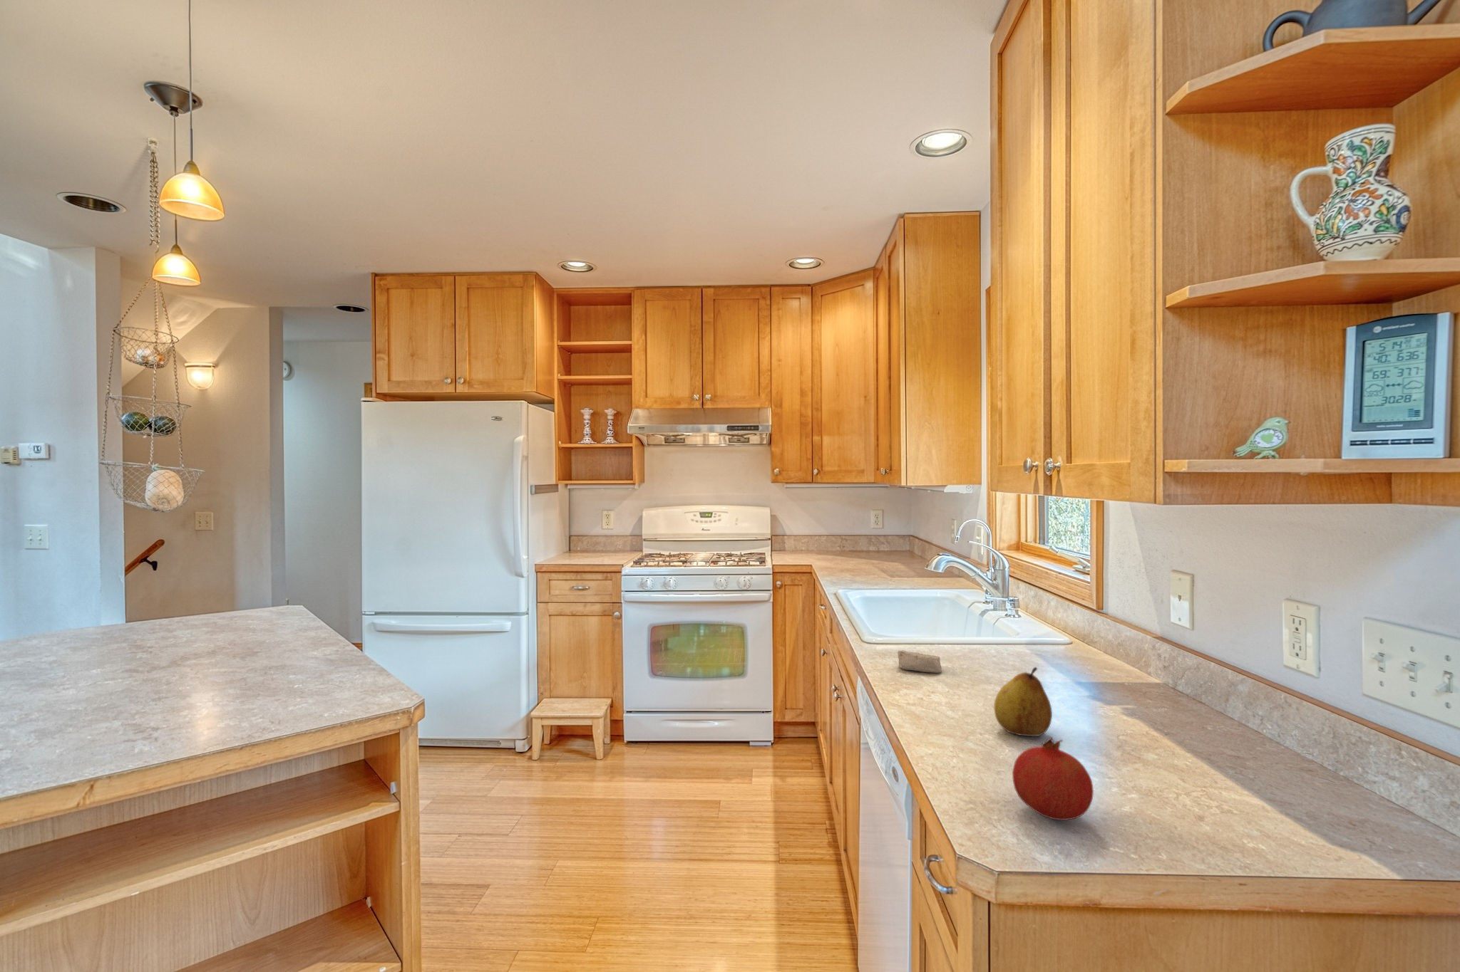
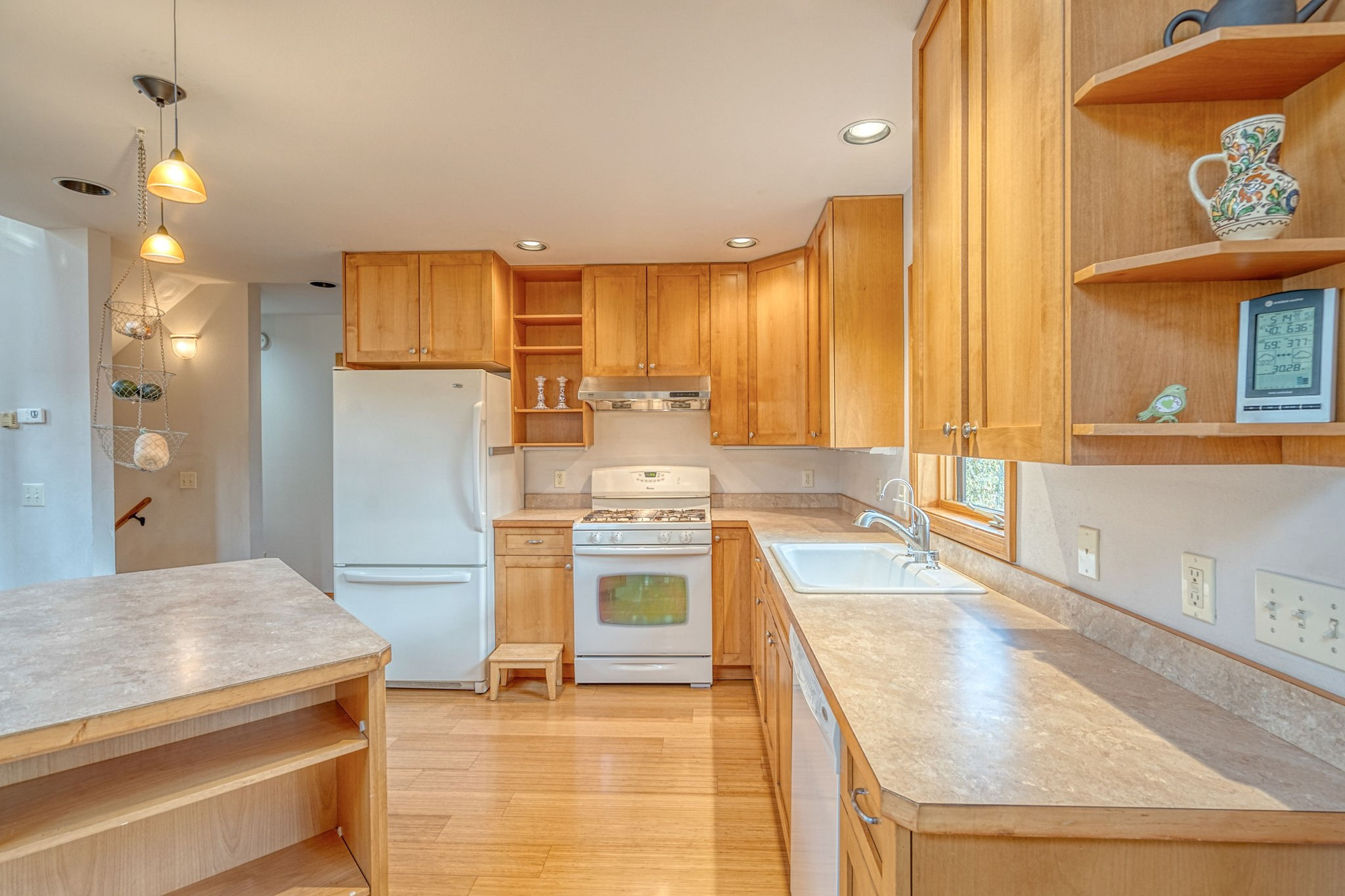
- fruit (1051, 776)
- soap bar (919, 660)
- fruit (1023, 698)
